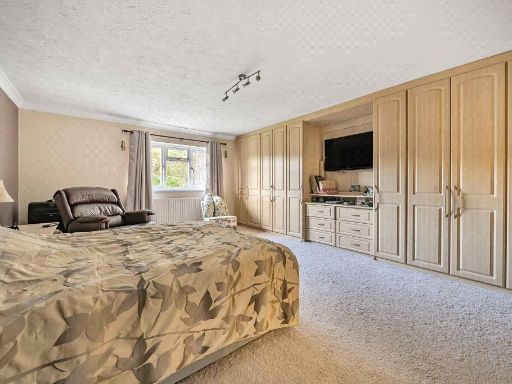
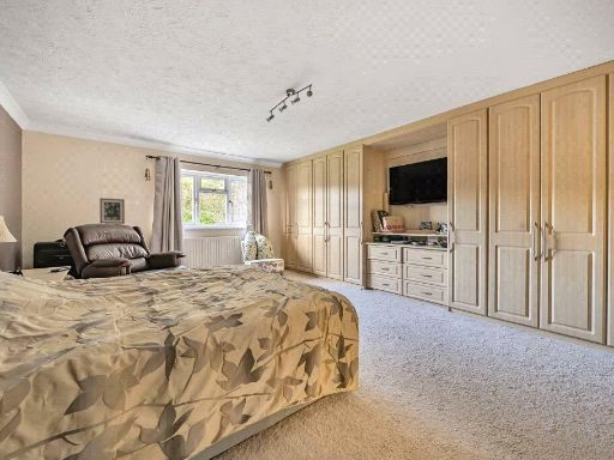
+ wall art (112, 211)
